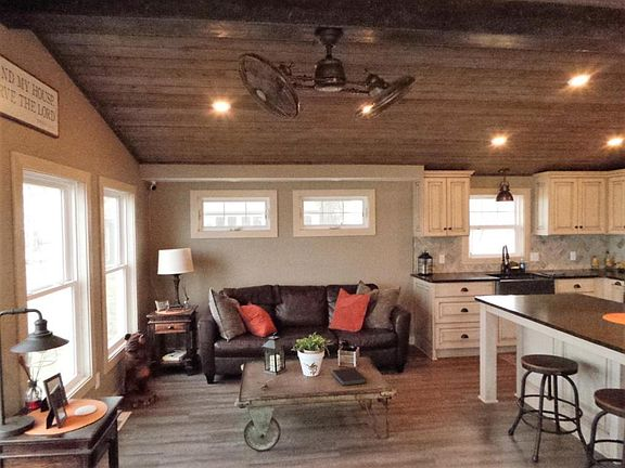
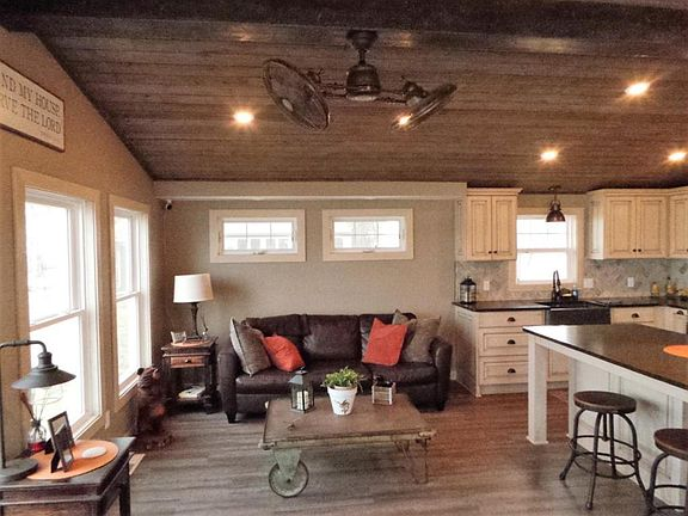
- notebook (348, 376)
